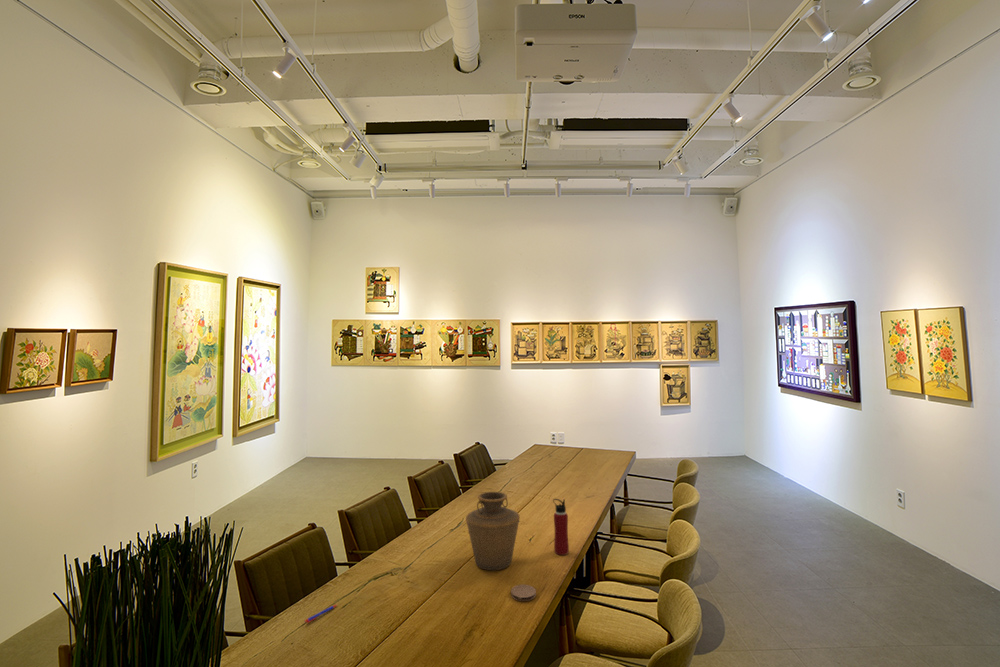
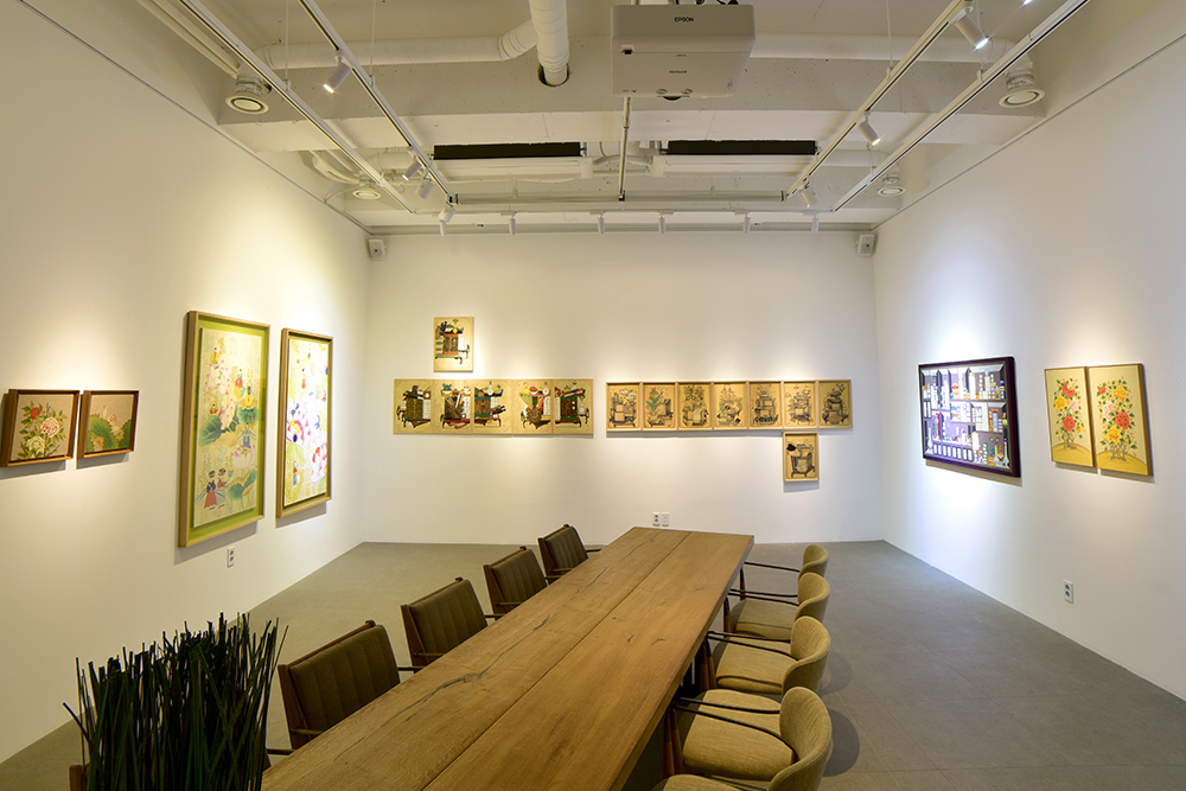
- coaster (523, 592)
- water bottle (560, 525)
- vase (492, 529)
- pen (321, 612)
